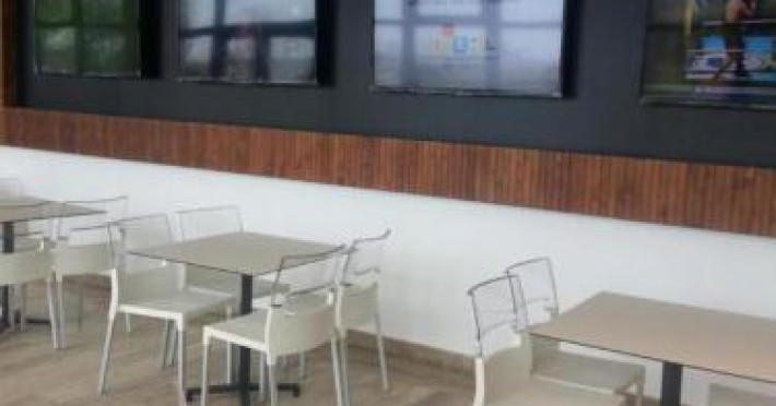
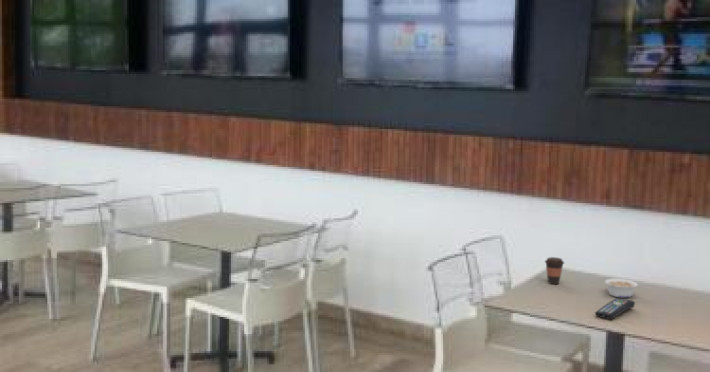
+ remote control (615, 308)
+ legume (620, 287)
+ coffee cup (554, 270)
